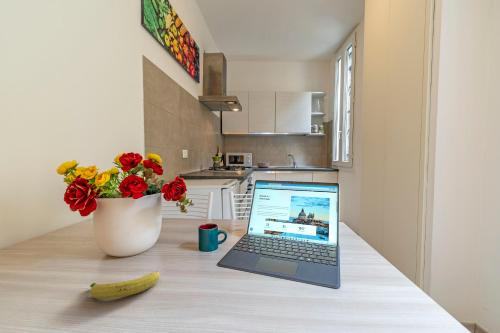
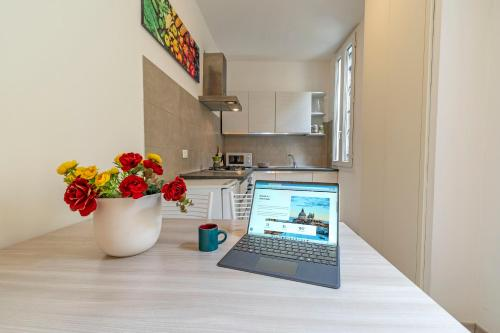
- fruit (121, 282)
